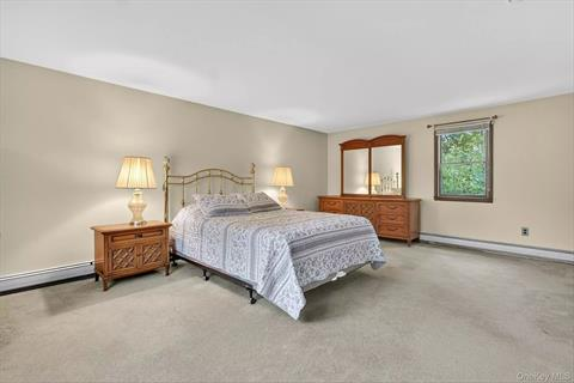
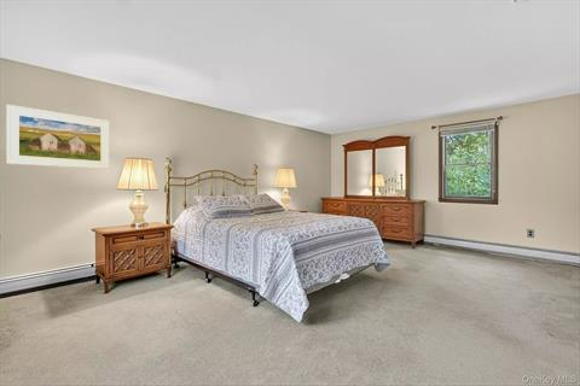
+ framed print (63, 140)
